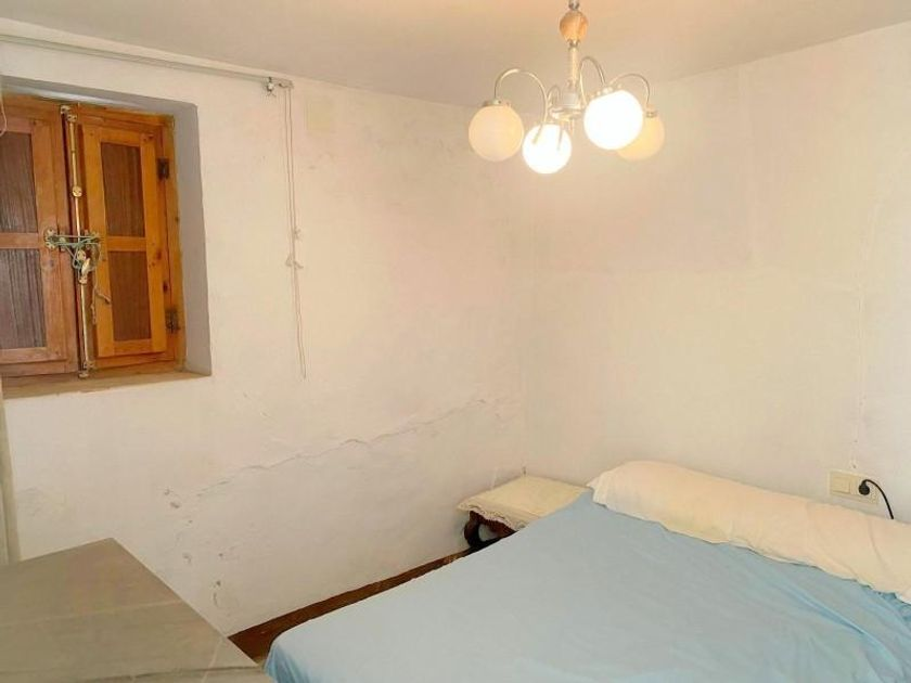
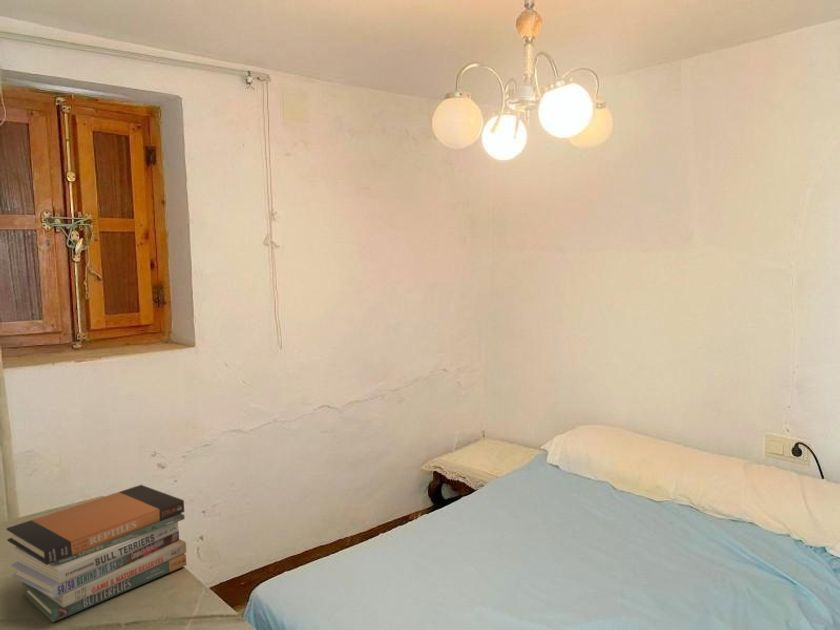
+ book stack (102, 547)
